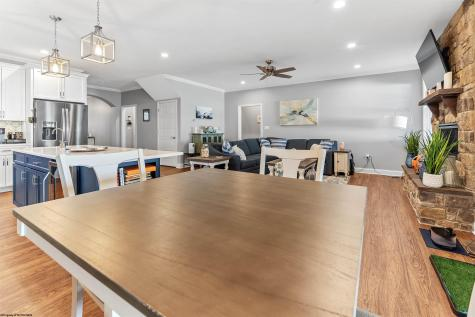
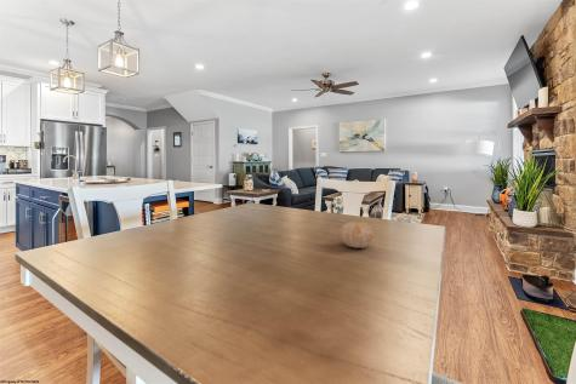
+ fruit (355, 234)
